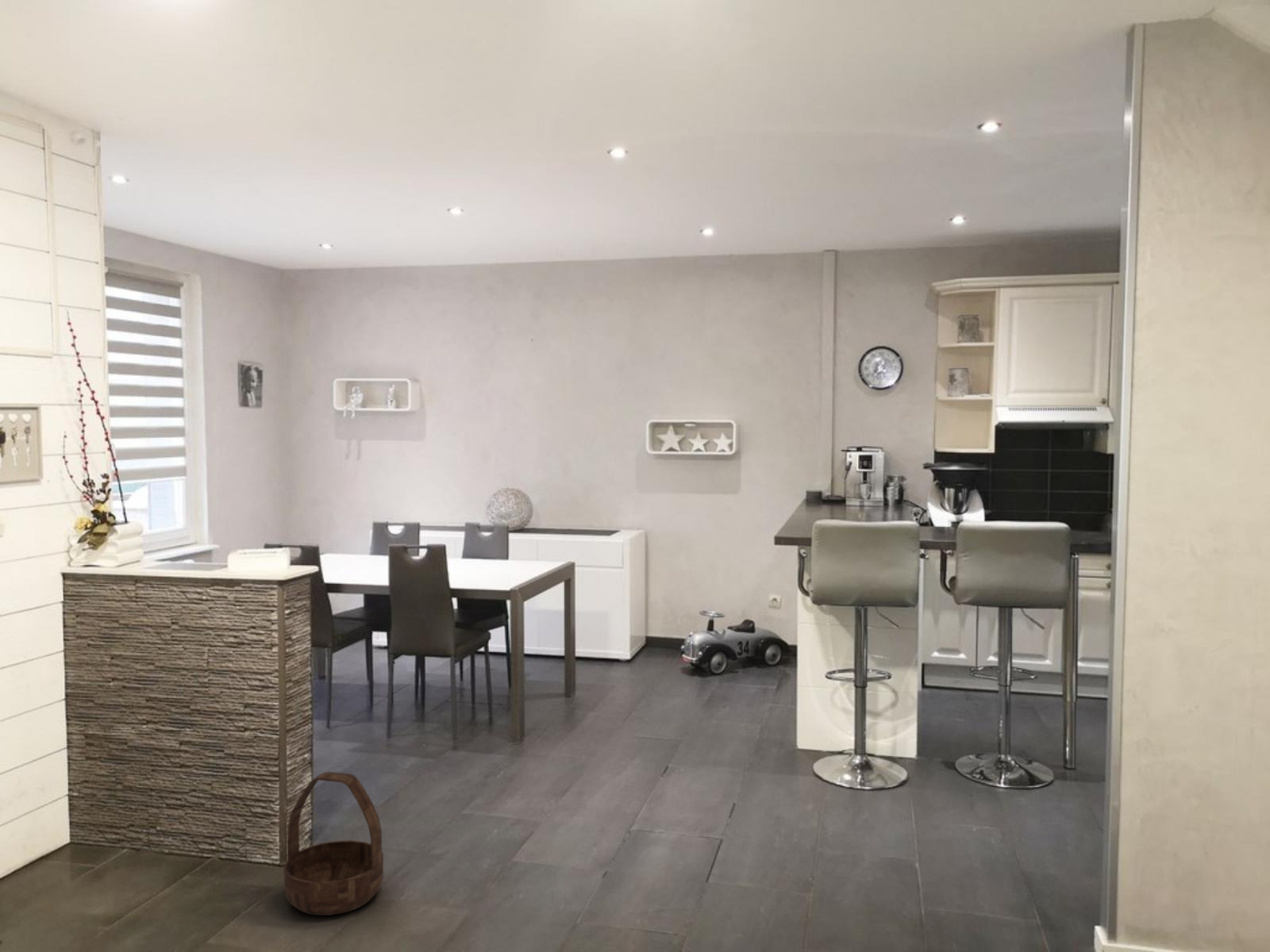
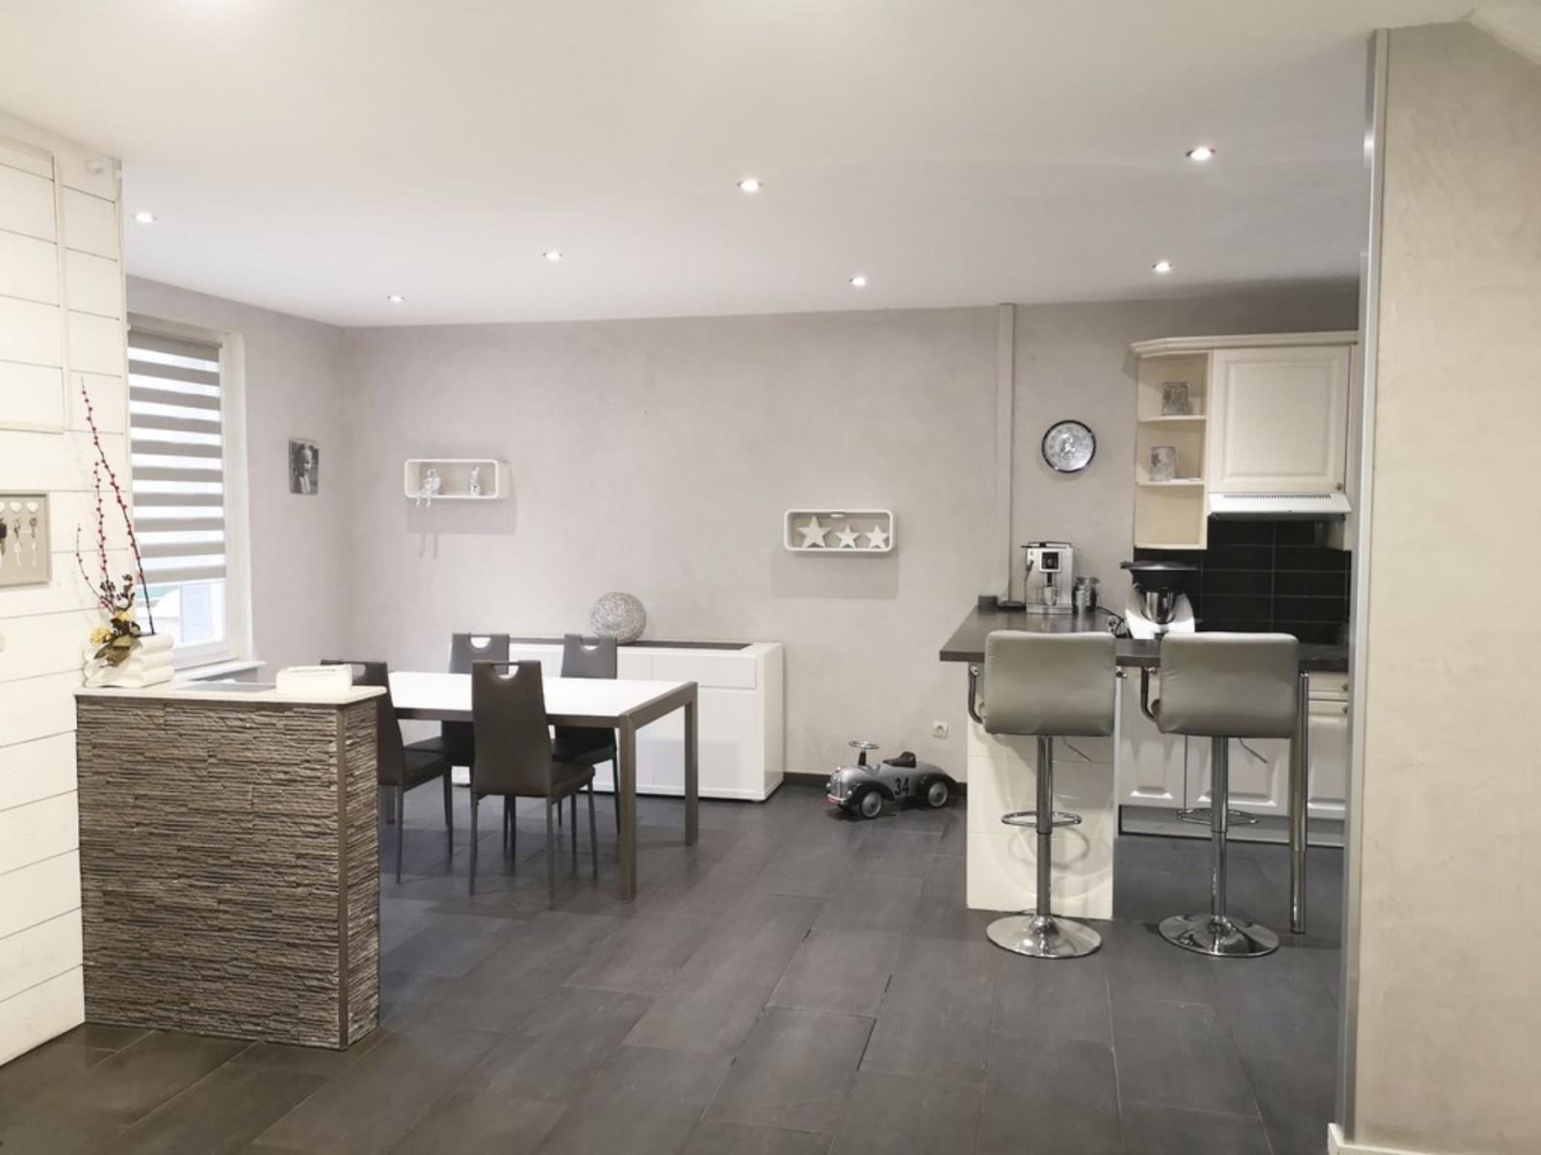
- basket (334, 841)
